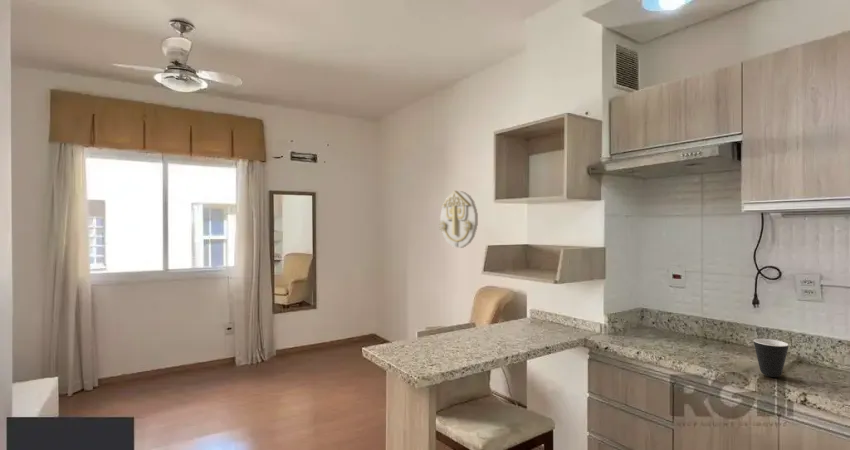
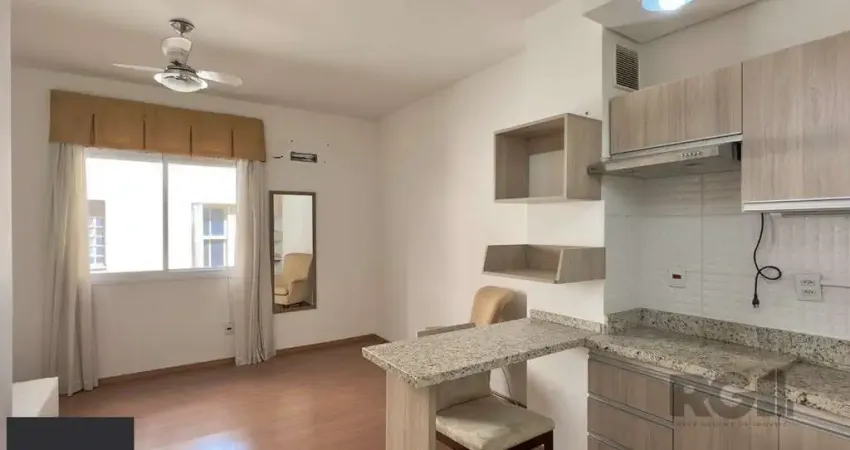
- mug (772, 358)
- wall decoration (456, 219)
